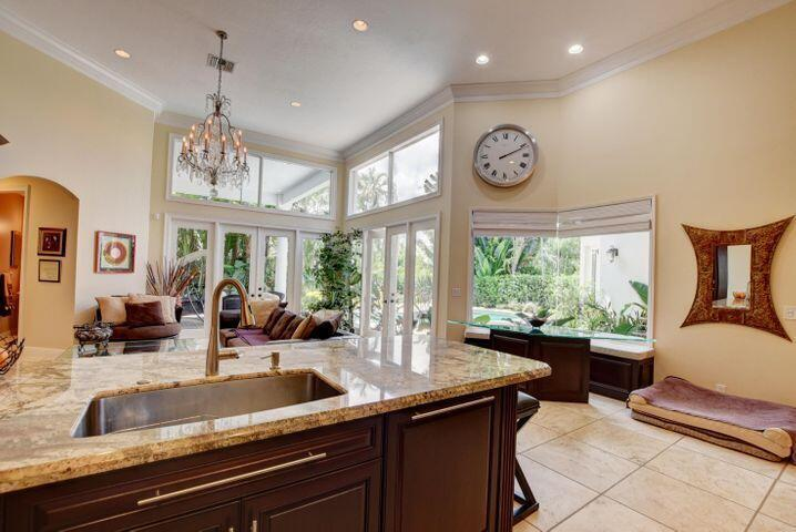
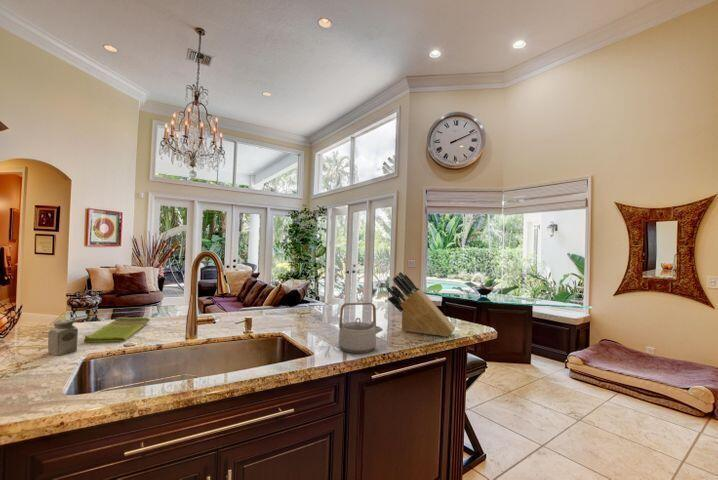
+ dish towel (120, 328)
+ teapot (361, 325)
+ knife block (420, 302)
+ salt shaker (63, 336)
